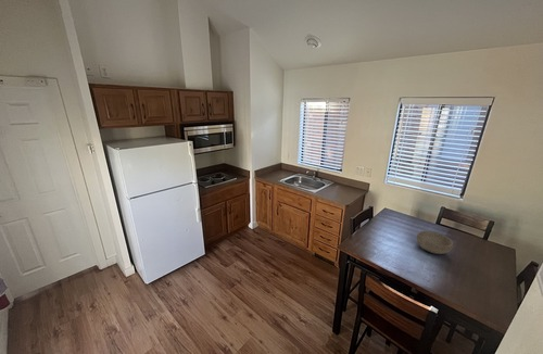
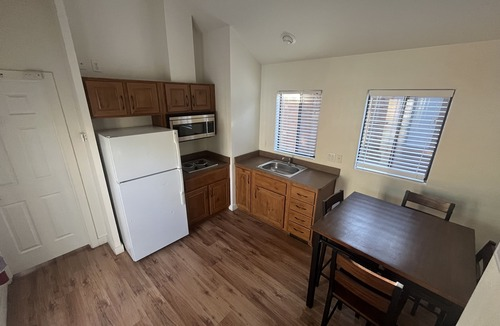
- bowl (433, 243)
